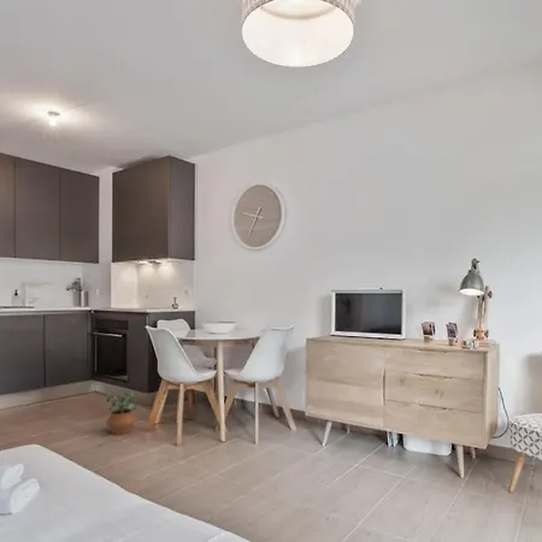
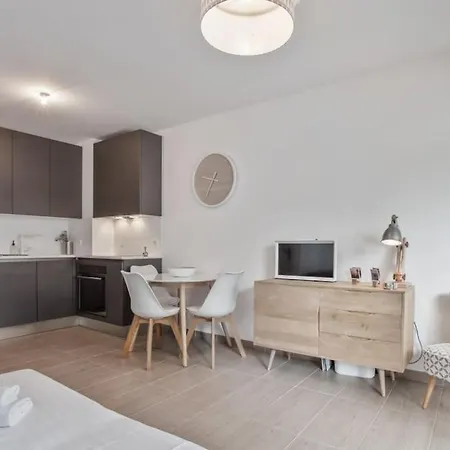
- potted plant (123, 412)
